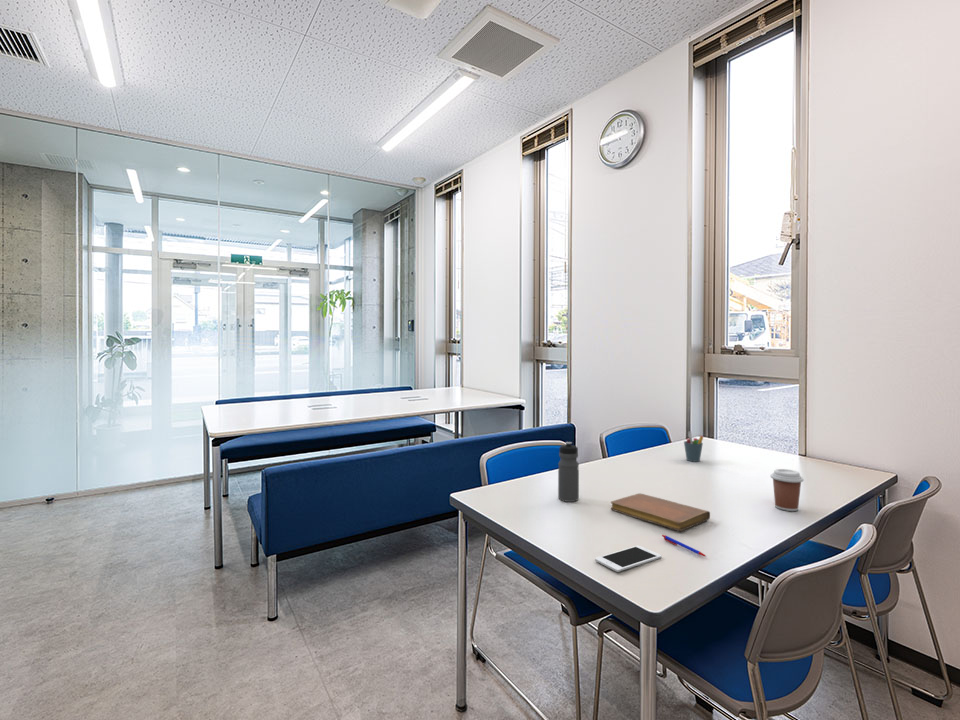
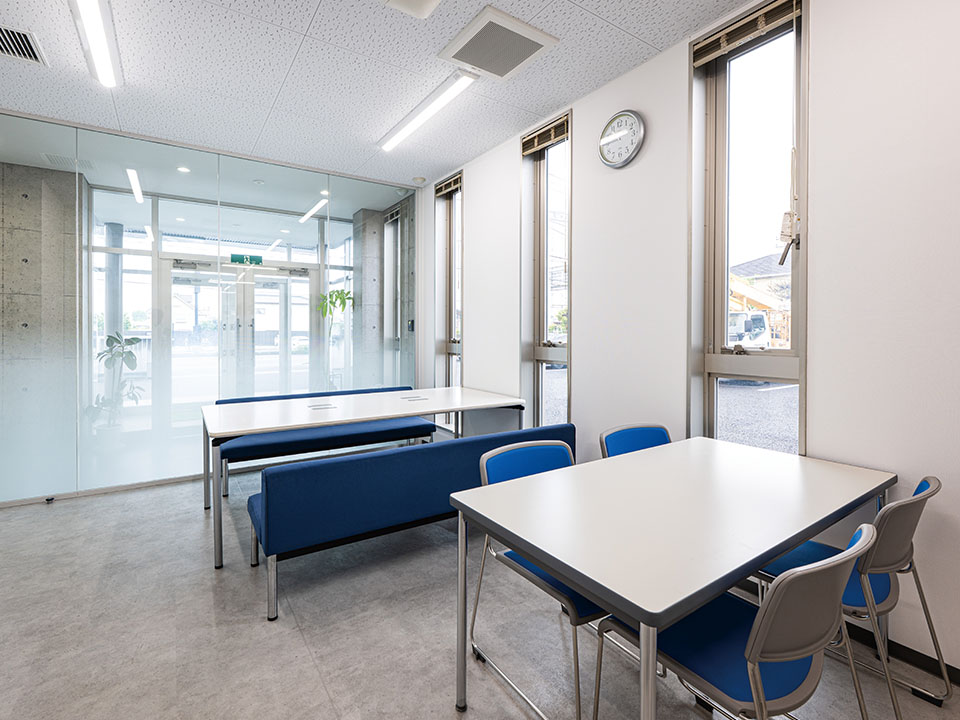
- coffee cup (786, 489)
- pen holder (693, 446)
- water bottle (568, 470)
- cell phone (628, 557)
- pen (683, 545)
- notebook (658, 510)
